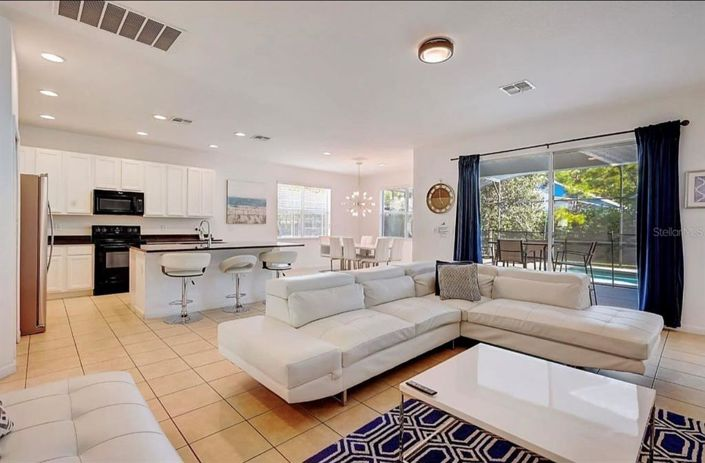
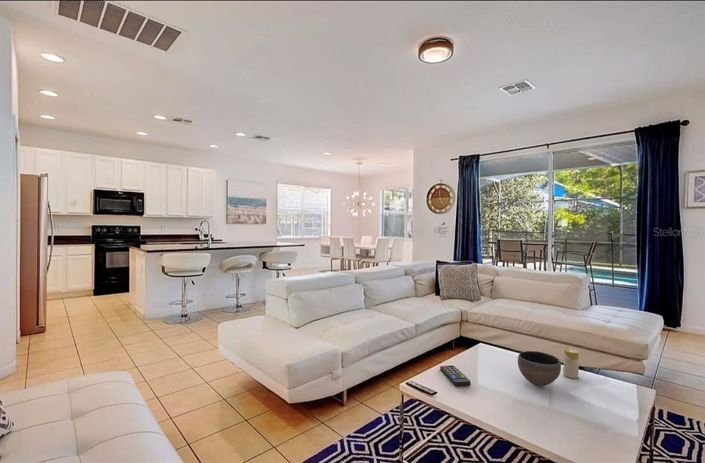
+ candle (570, 362)
+ bowl (538, 370)
+ remote control (454, 374)
